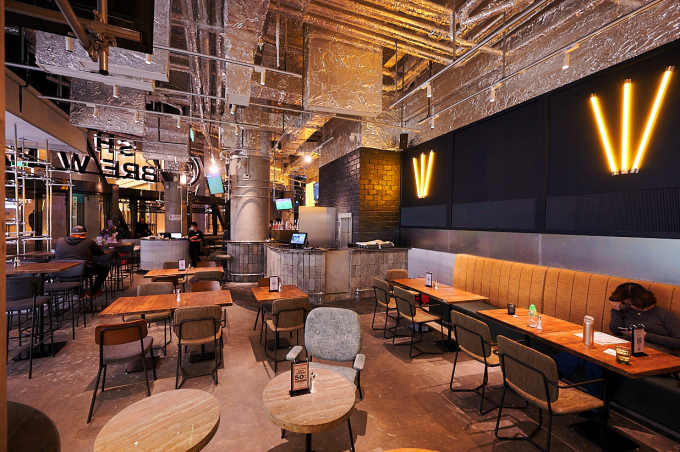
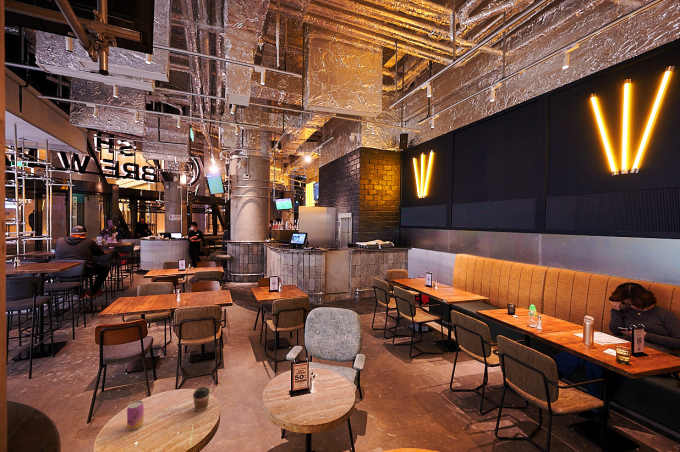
+ coffee cup (201, 398)
+ beer can (135, 415)
